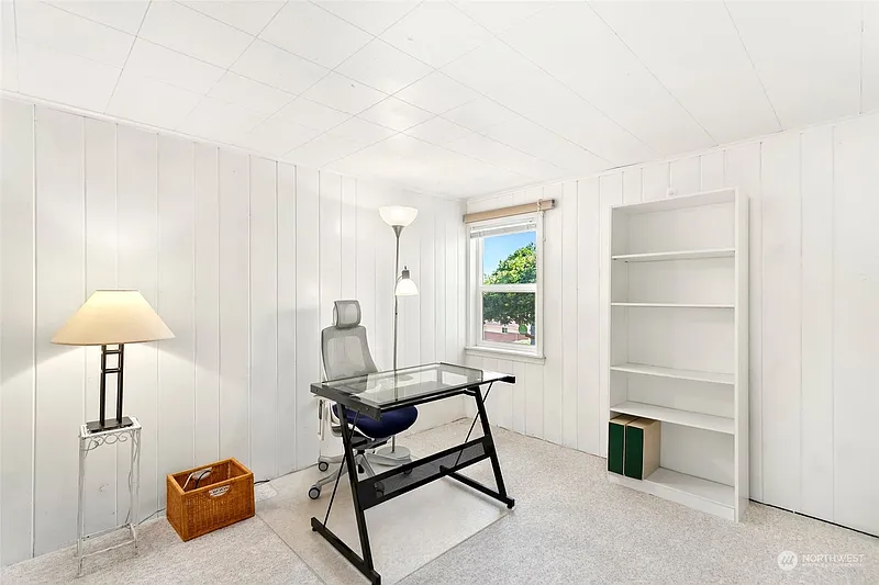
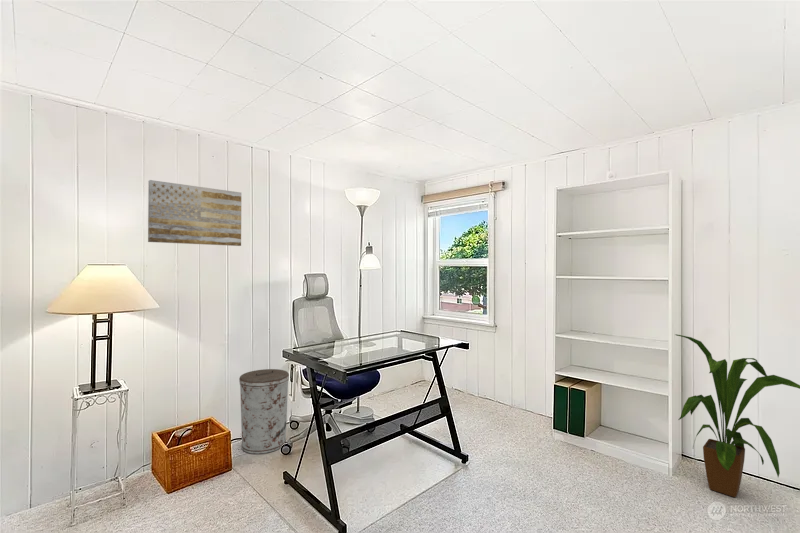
+ house plant (741, 418)
+ trash can (264, 407)
+ wall art (198, 215)
